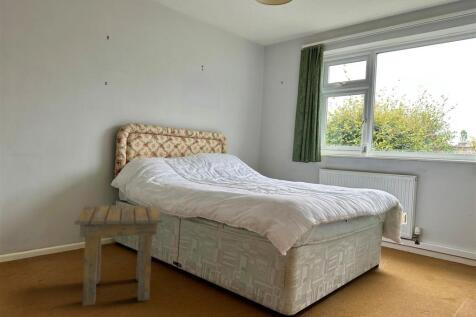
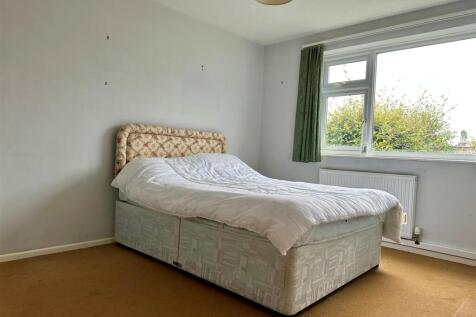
- side table (119, 235)
